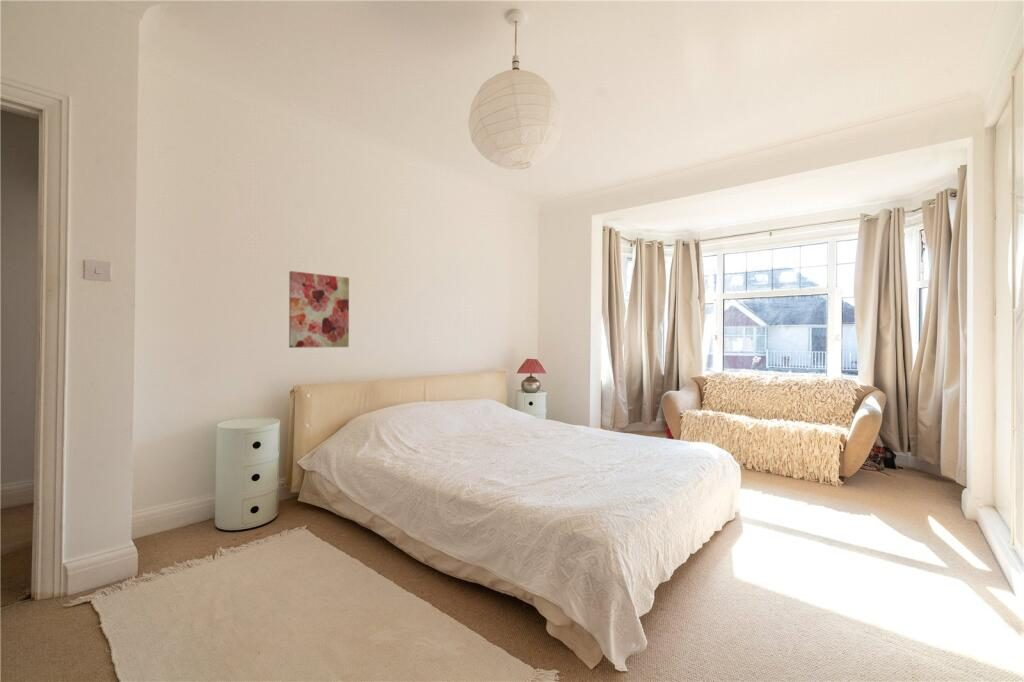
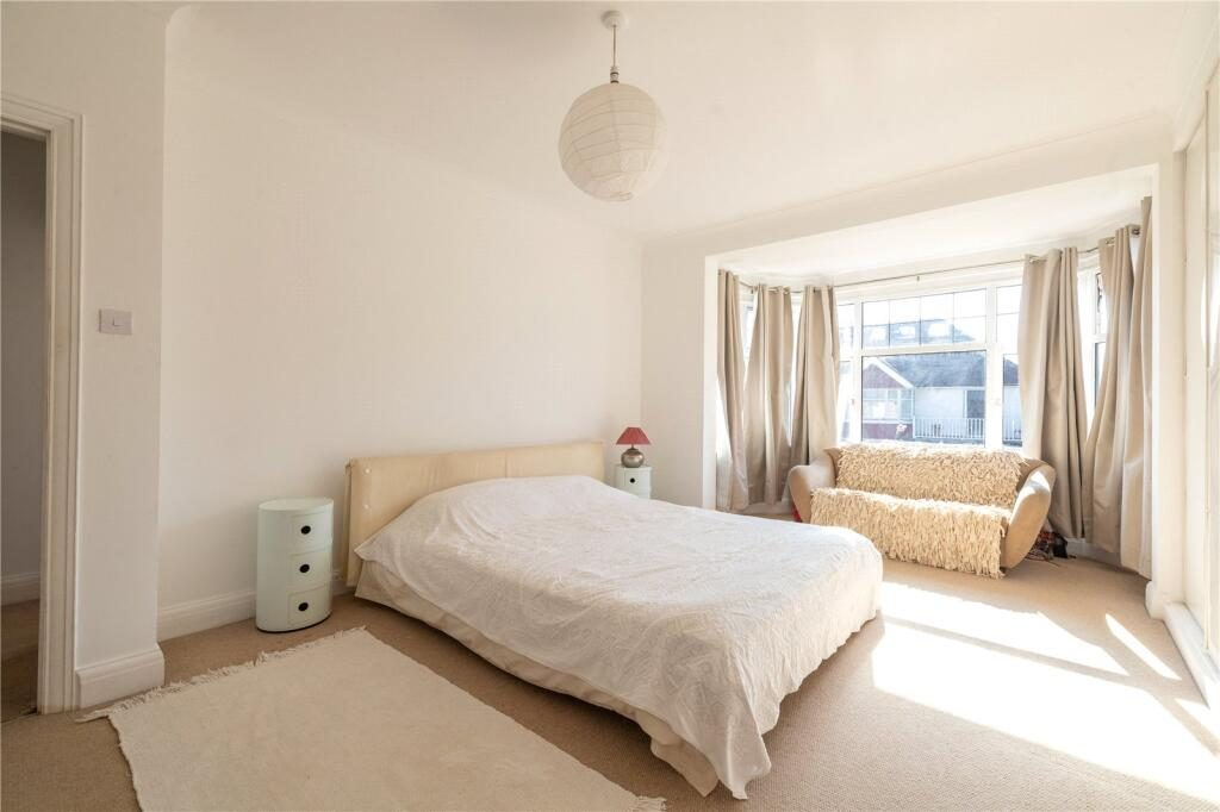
- wall art (320, 311)
